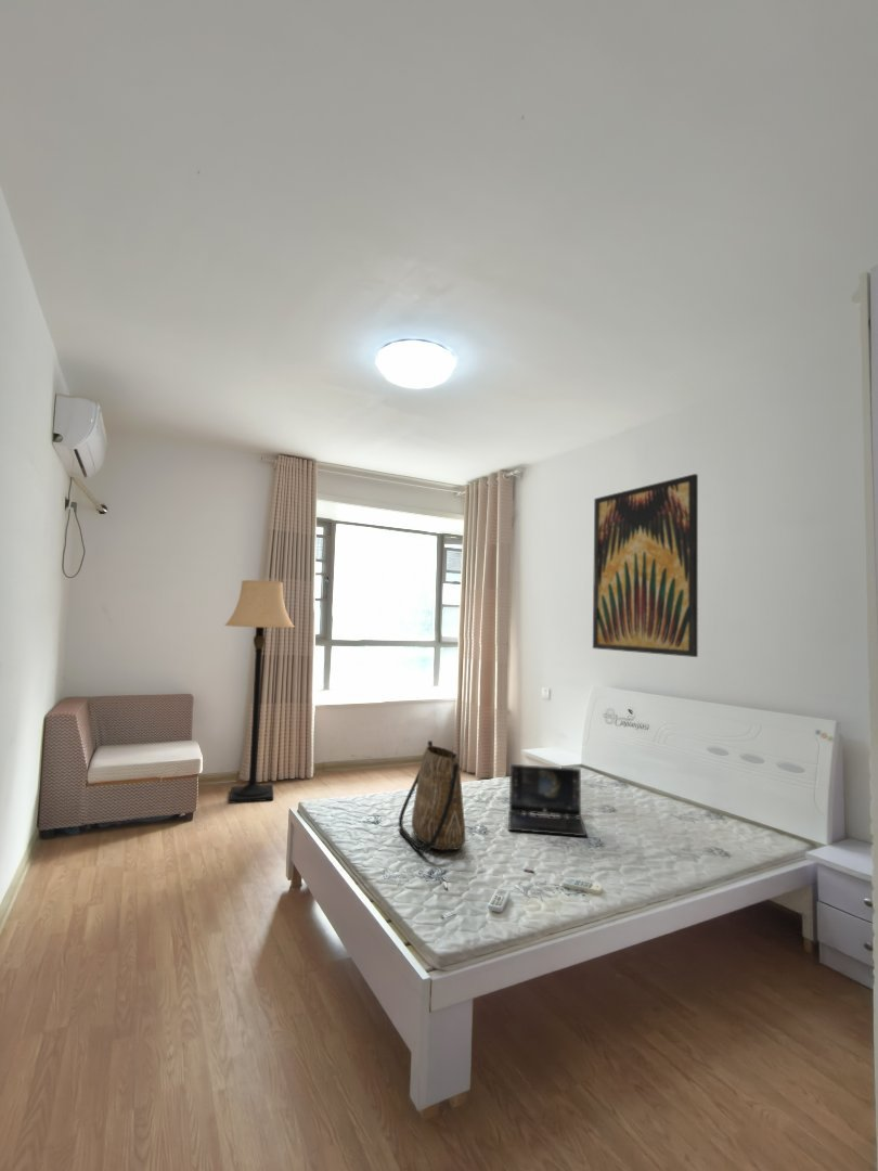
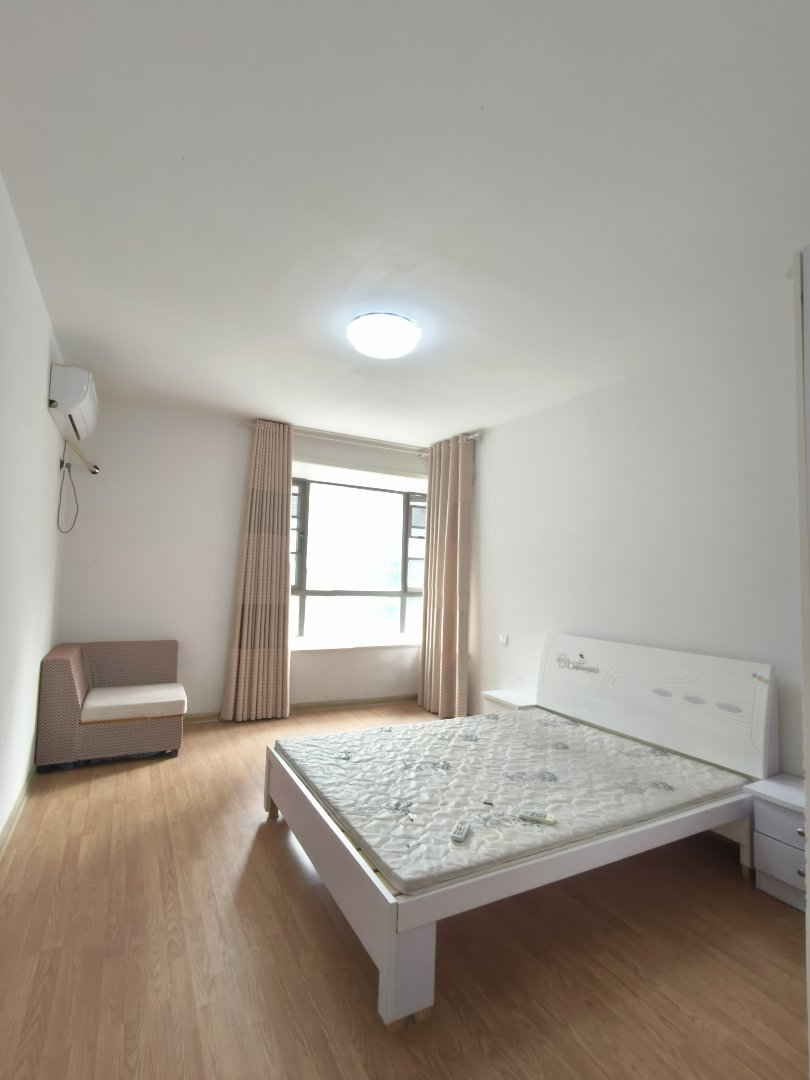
- lamp (257, 686)
- tote bag (435, 794)
- wall art (640, 569)
- laptop (545, 799)
